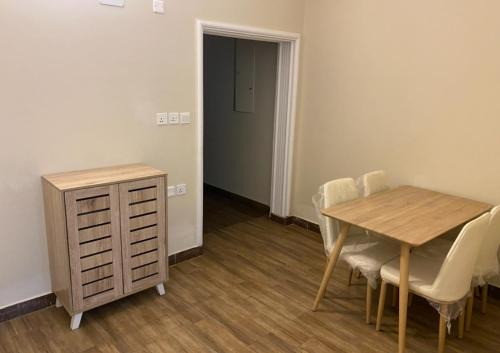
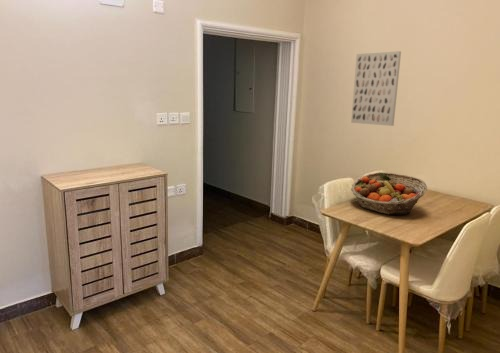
+ wall art (374, 89)
+ fruit basket (387, 192)
